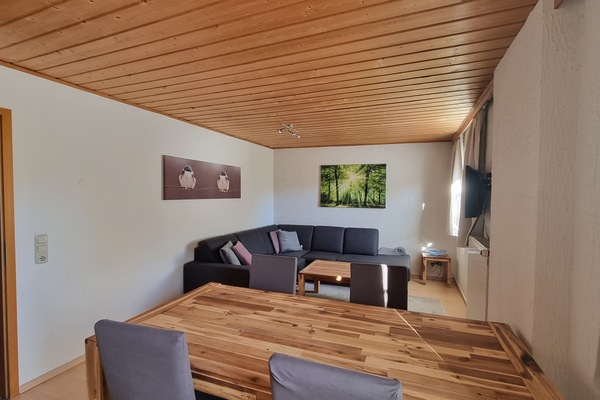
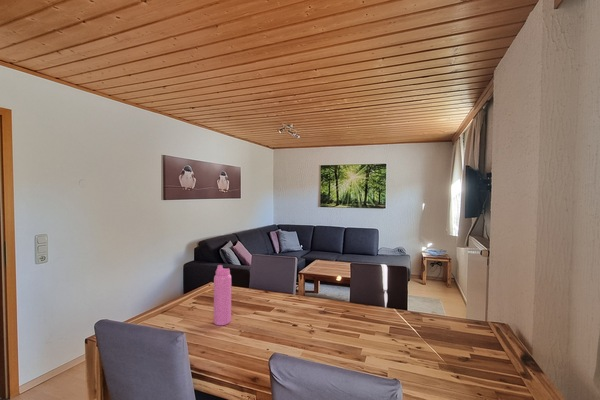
+ water bottle (222, 293)
